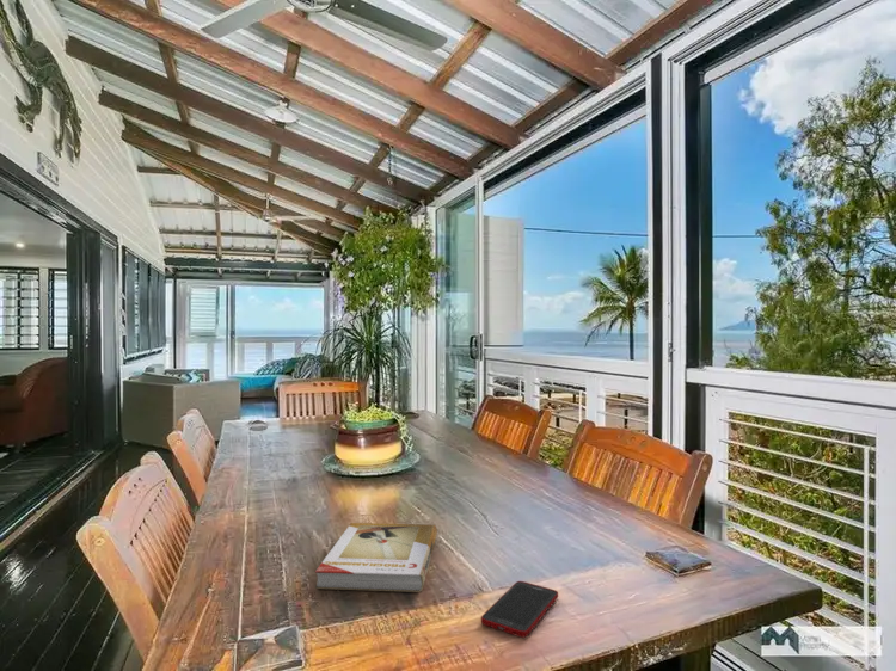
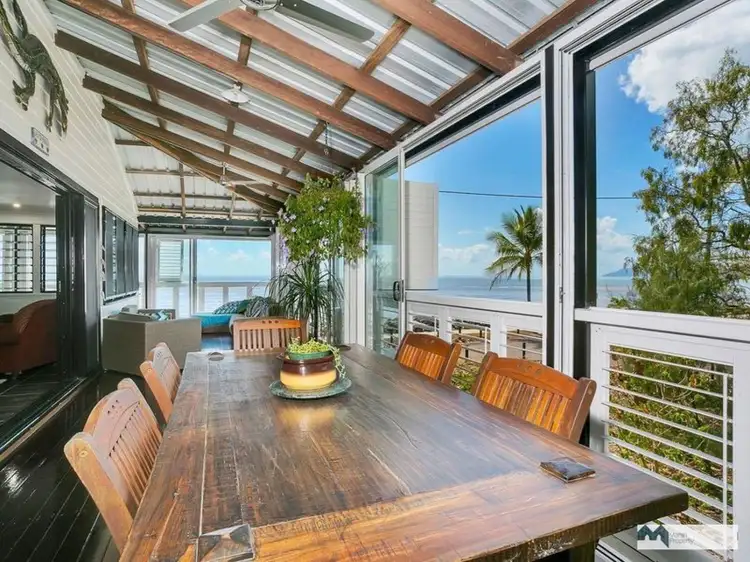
- cell phone (521, 607)
- book (382, 553)
